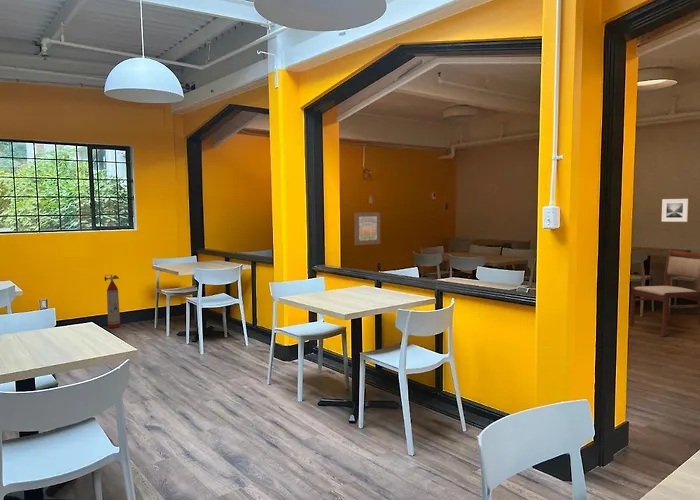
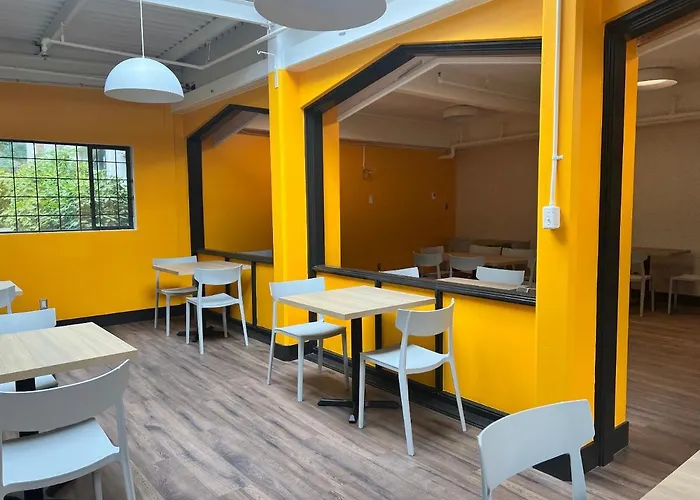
- fire extinguisher (113, 300)
- wall art (367, 228)
- dining chair (667, 290)
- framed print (674, 210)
